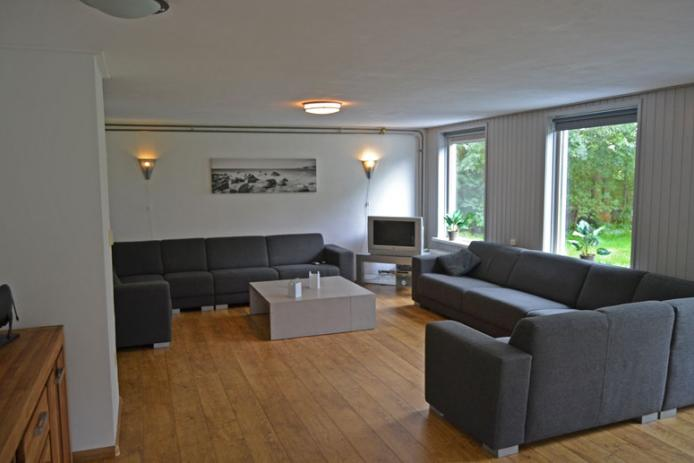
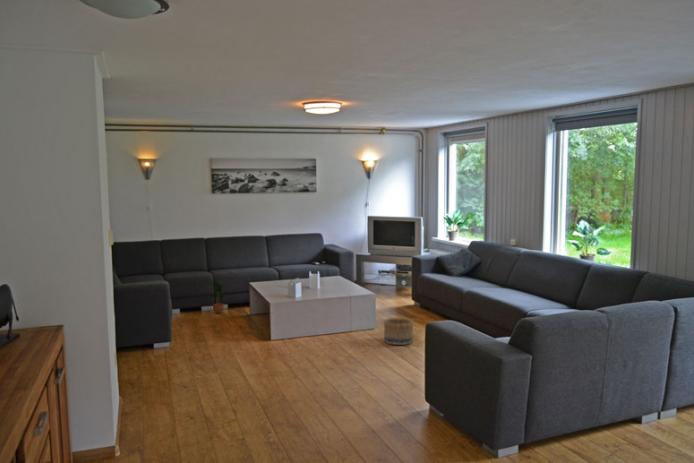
+ basket (398, 331)
+ potted plant (219, 295)
